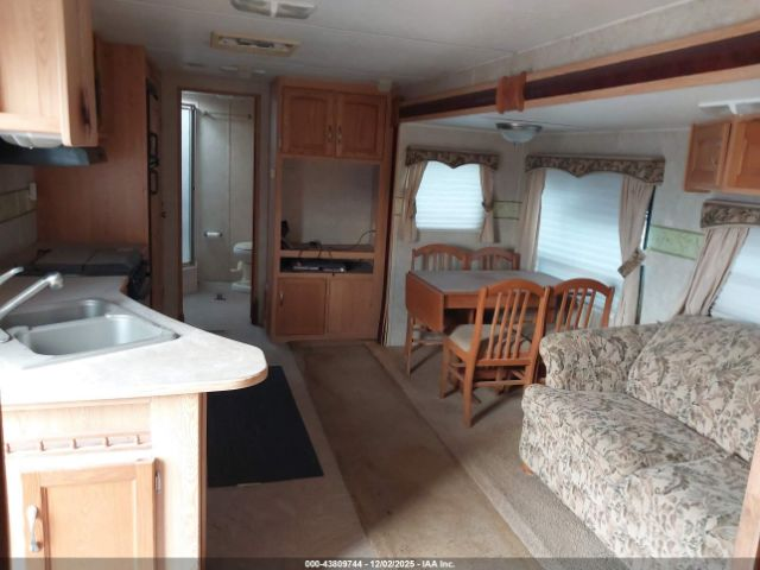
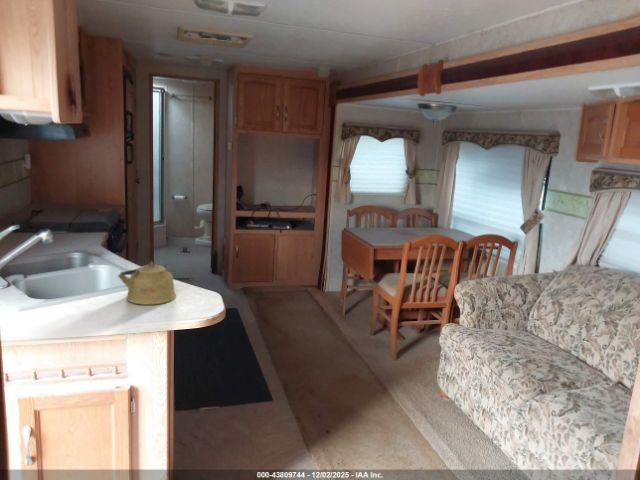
+ kettle (146, 280)
